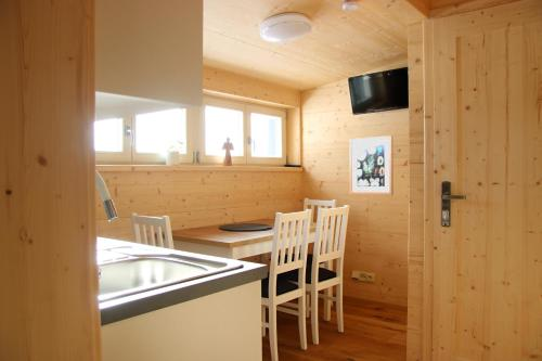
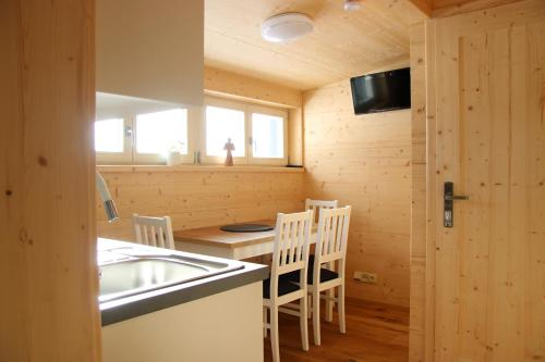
- wall art (370, 166)
